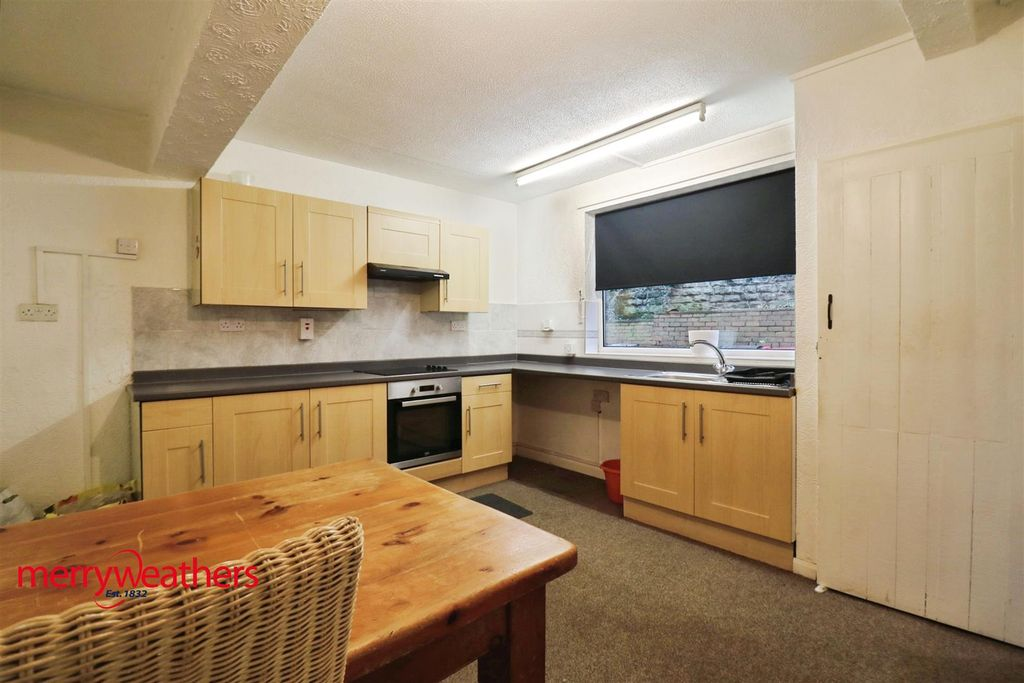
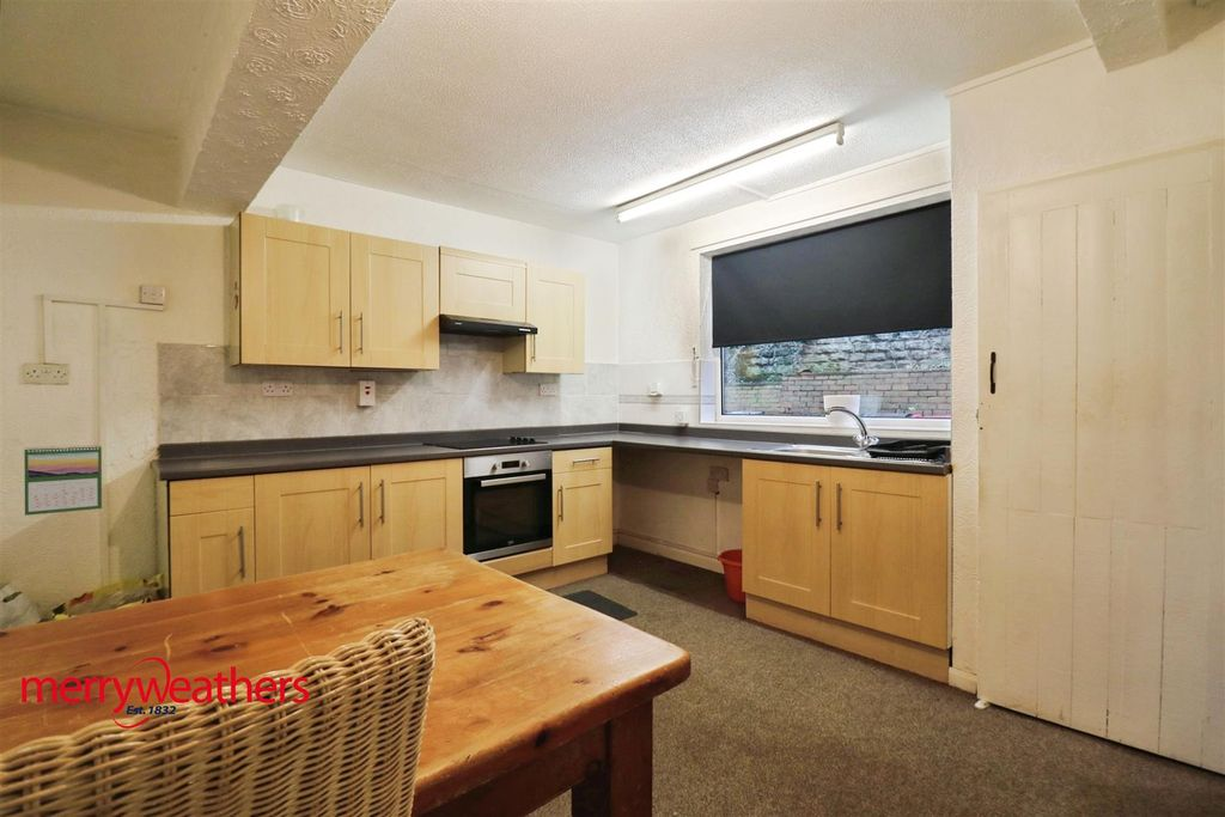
+ calendar (63, 477)
